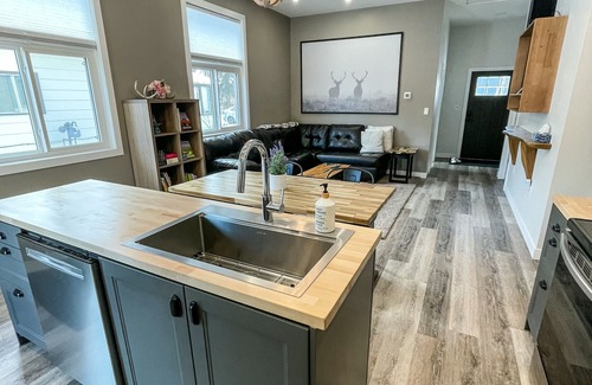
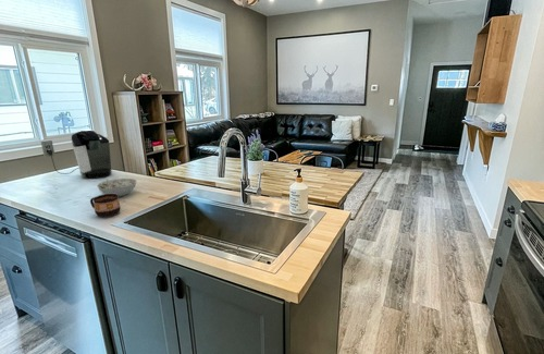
+ bowl (118, 186)
+ coffee maker (82, 154)
+ cup (107, 205)
